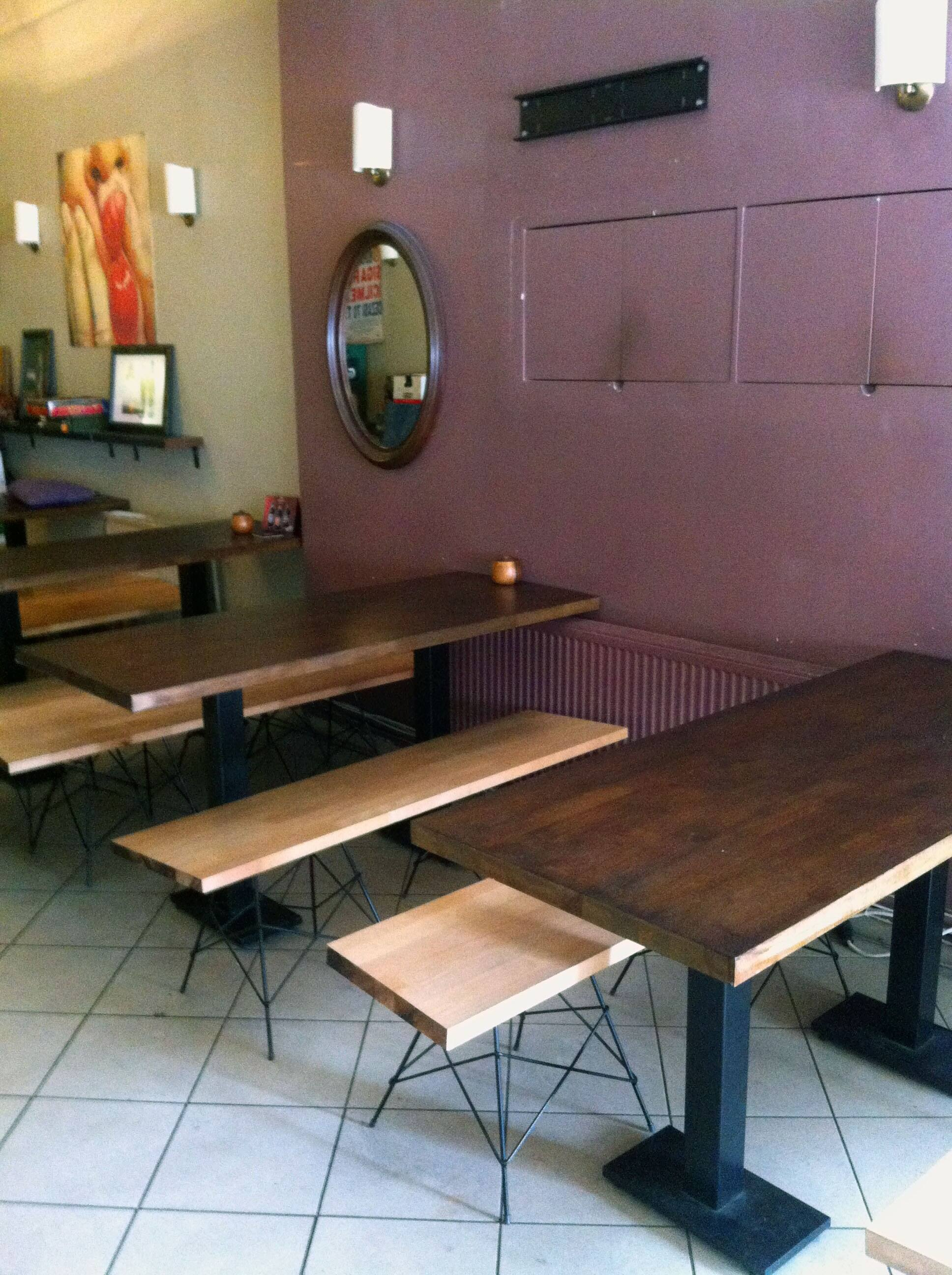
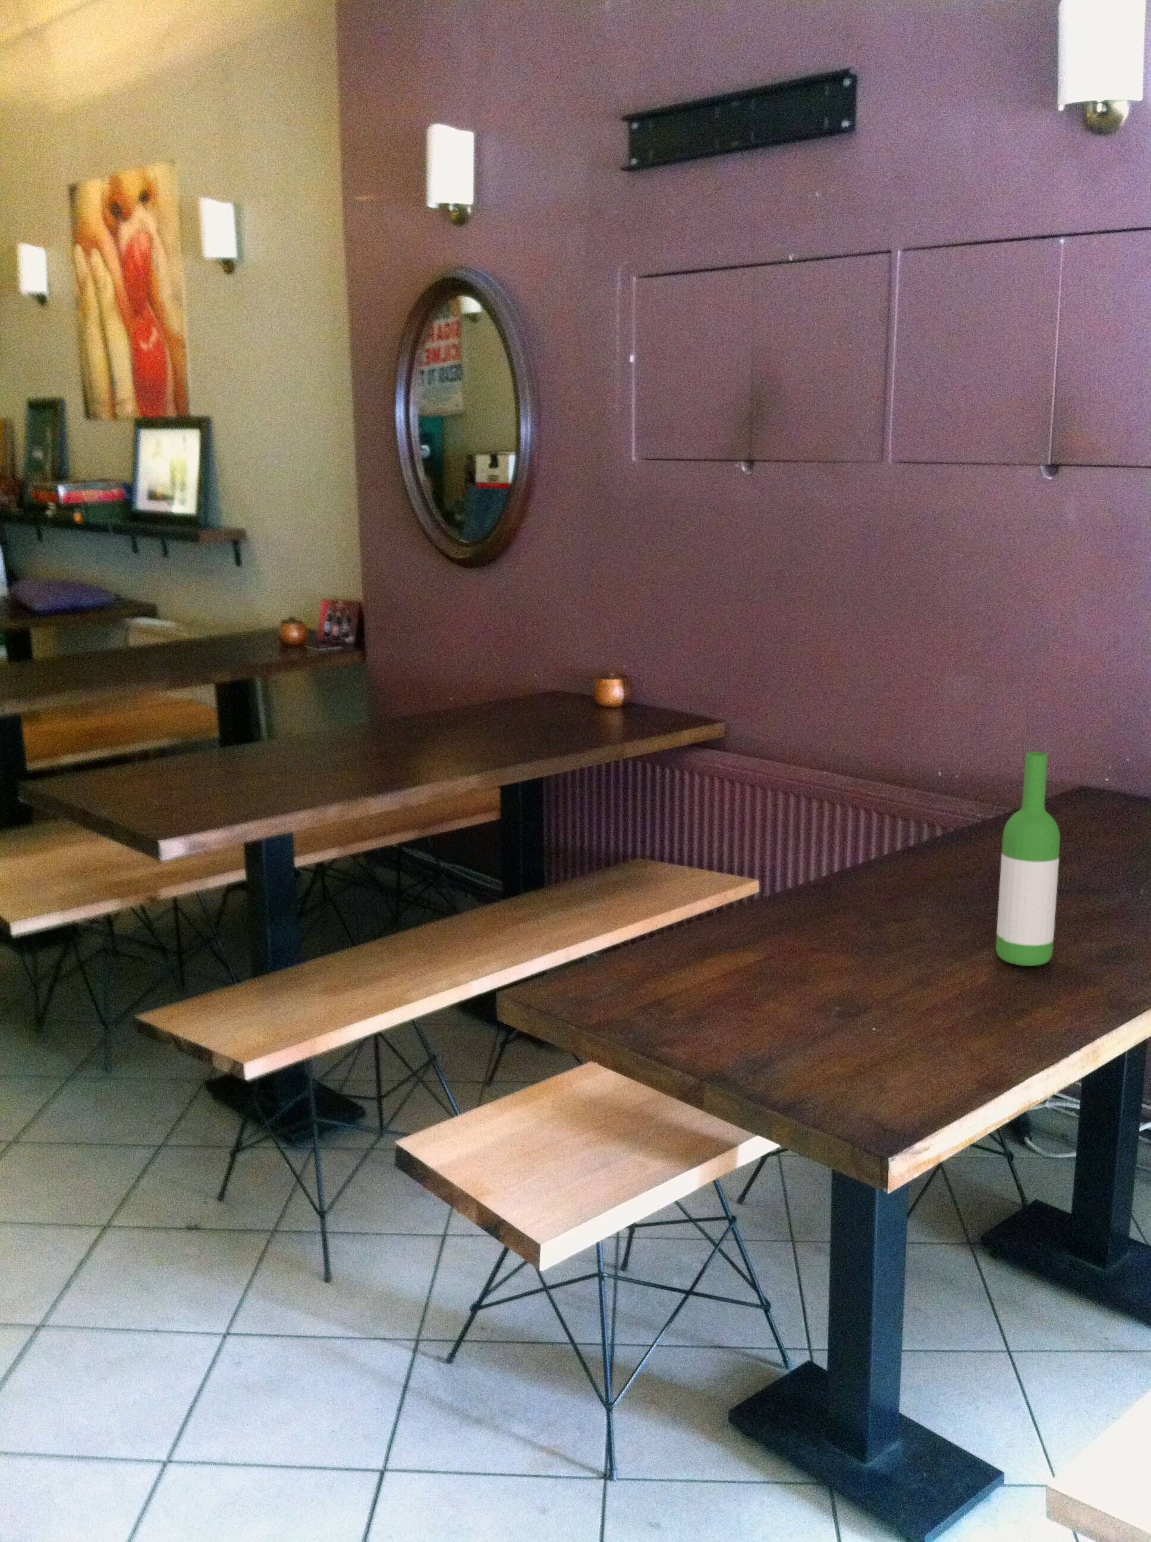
+ wine bottle (1030, 857)
